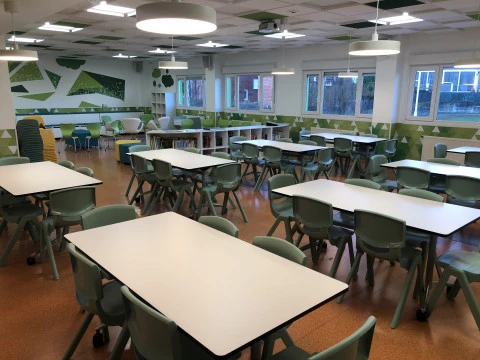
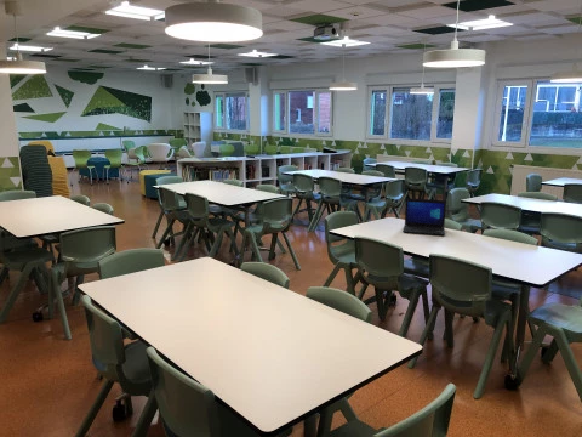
+ laptop (424, 216)
